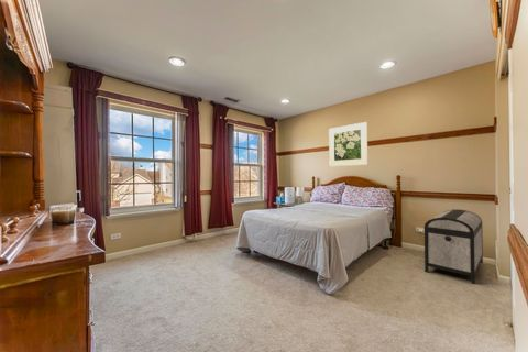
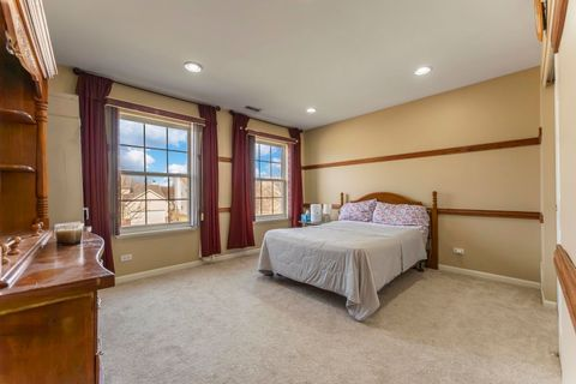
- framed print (346, 145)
- storage chest (454, 240)
